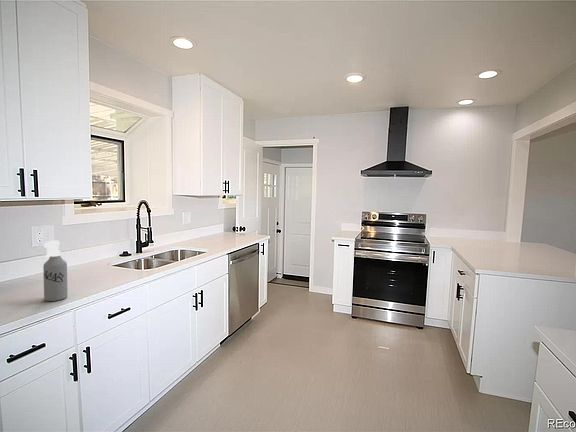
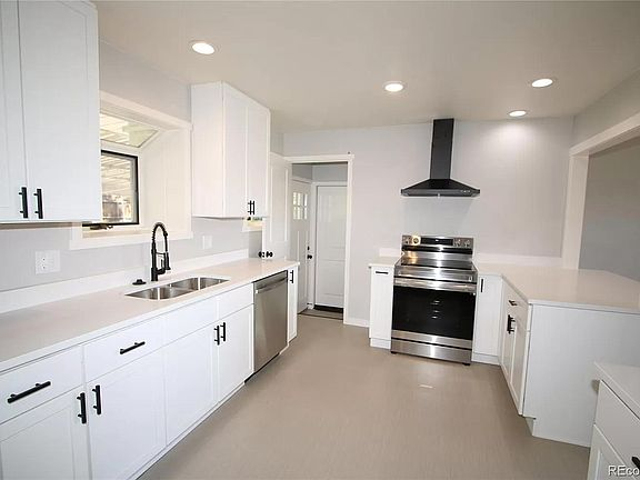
- spray bottle (53, 270)
